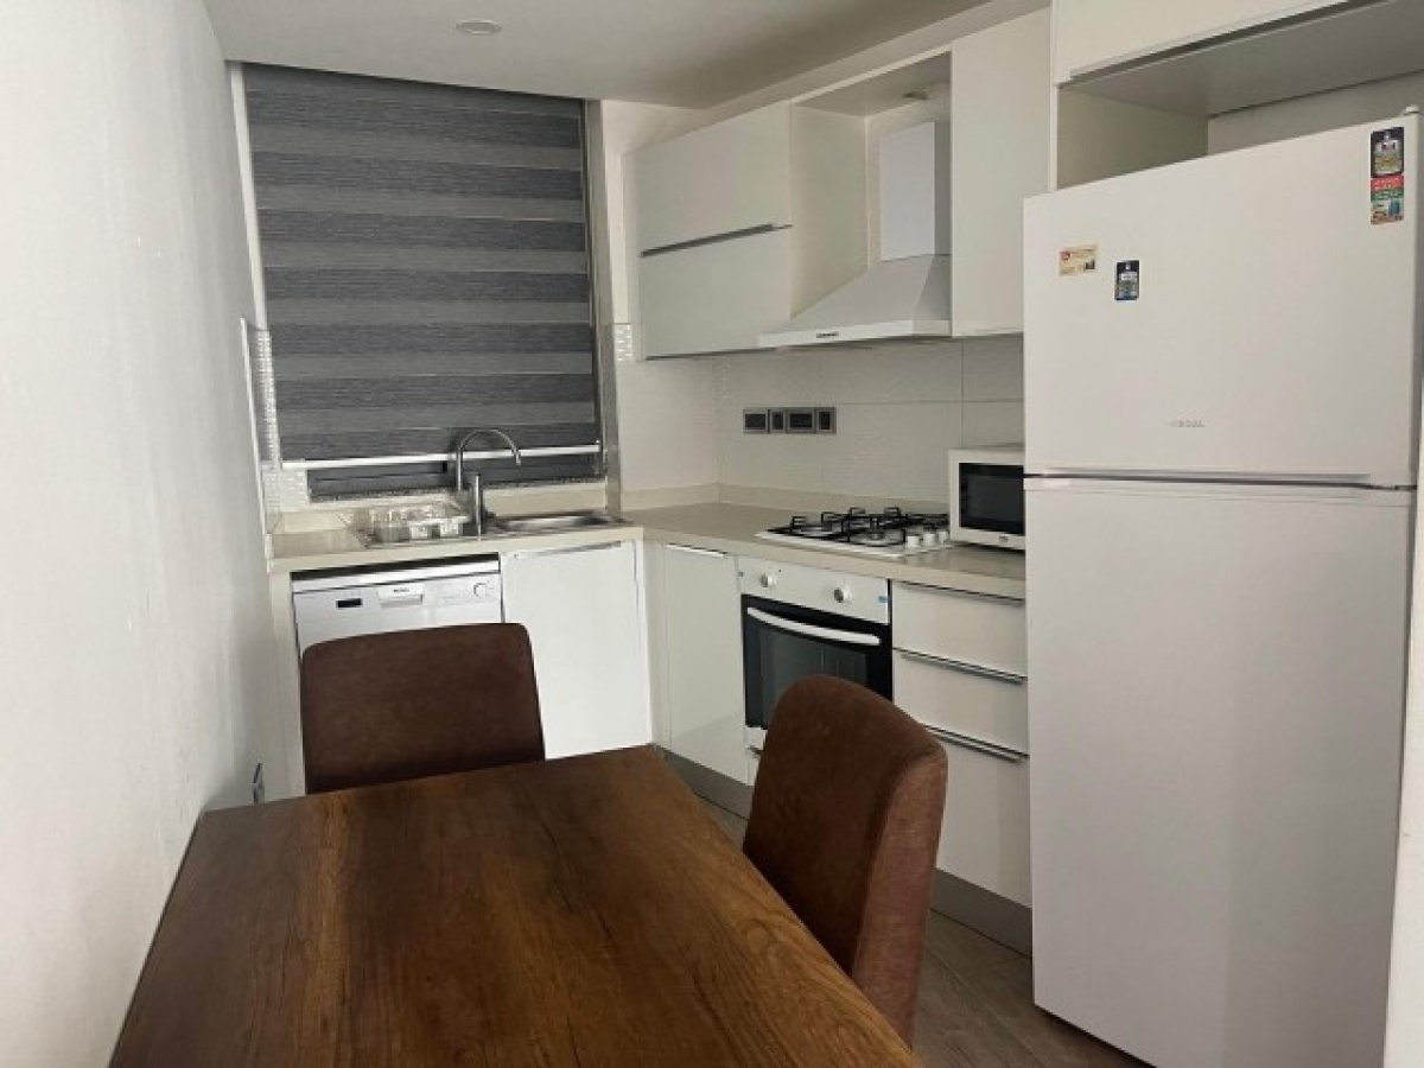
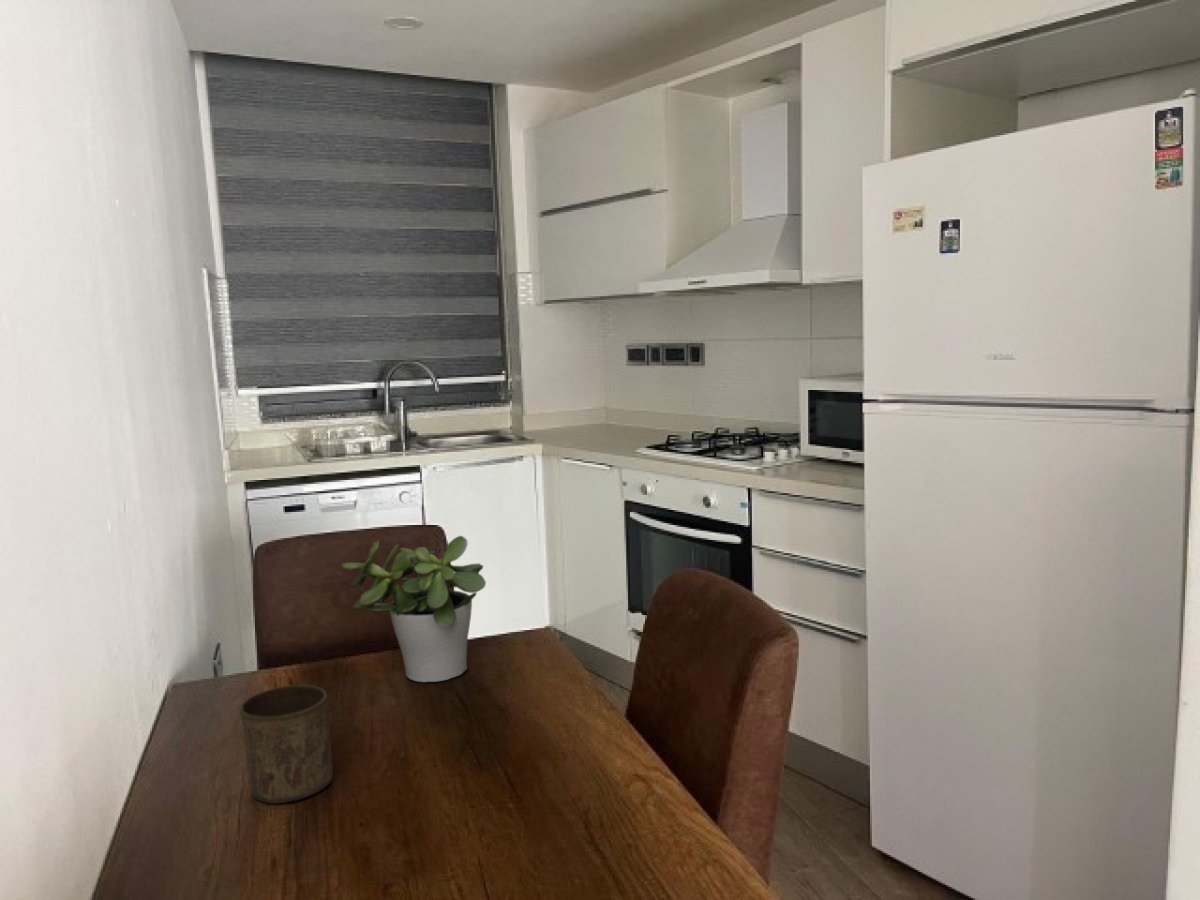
+ cup (287, 743)
+ potted plant (418, 609)
